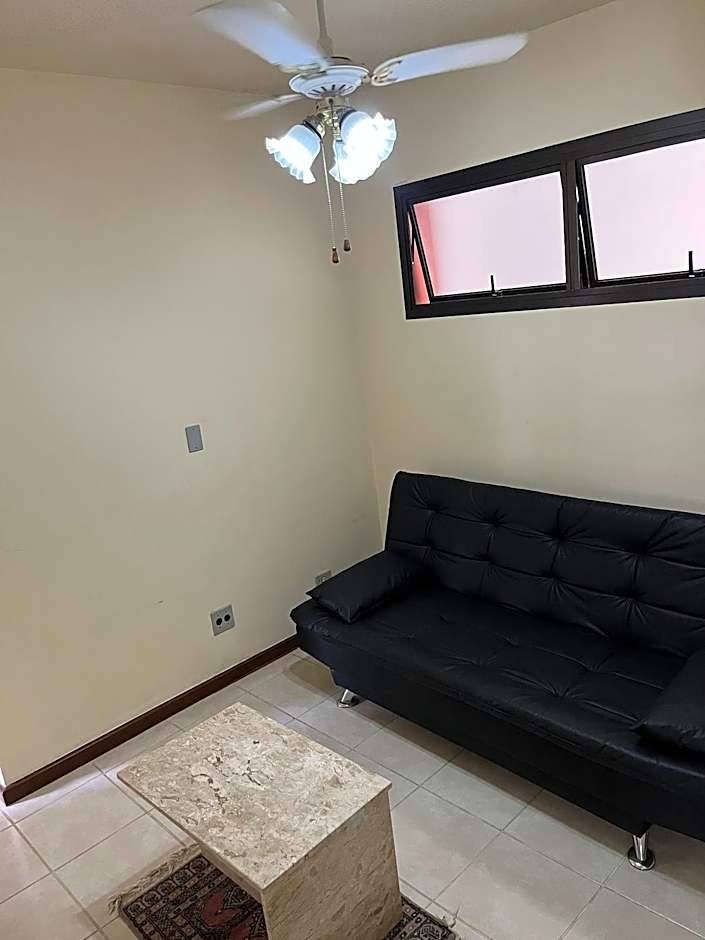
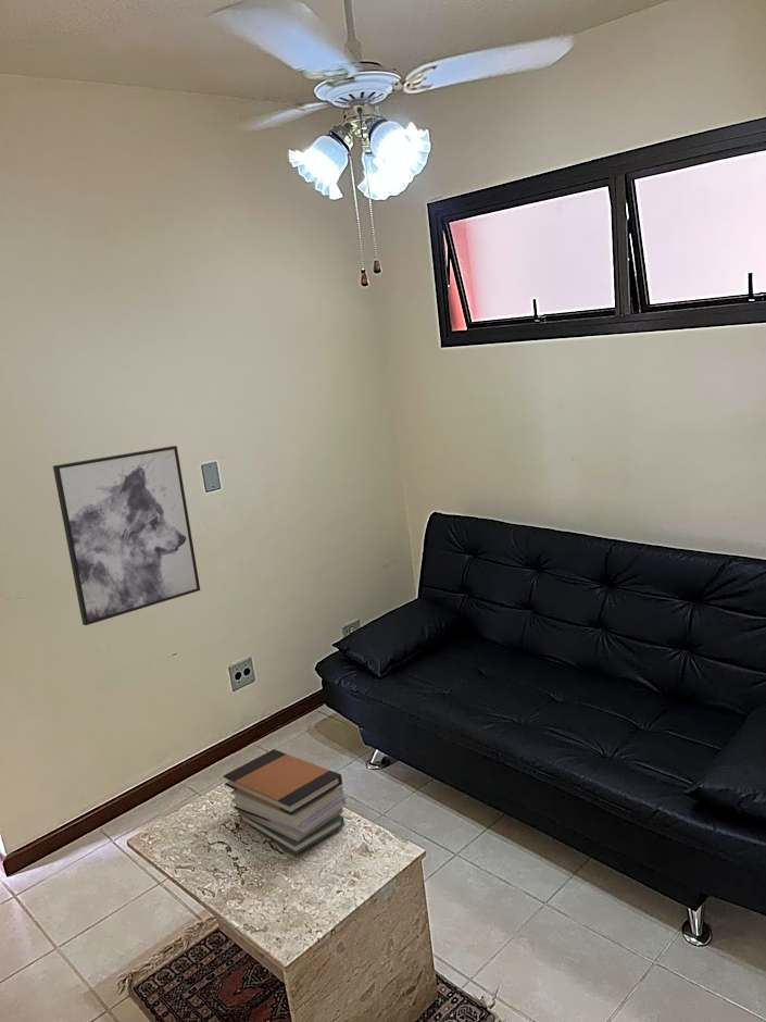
+ wall art (130, 532)
+ book stack (286, 799)
